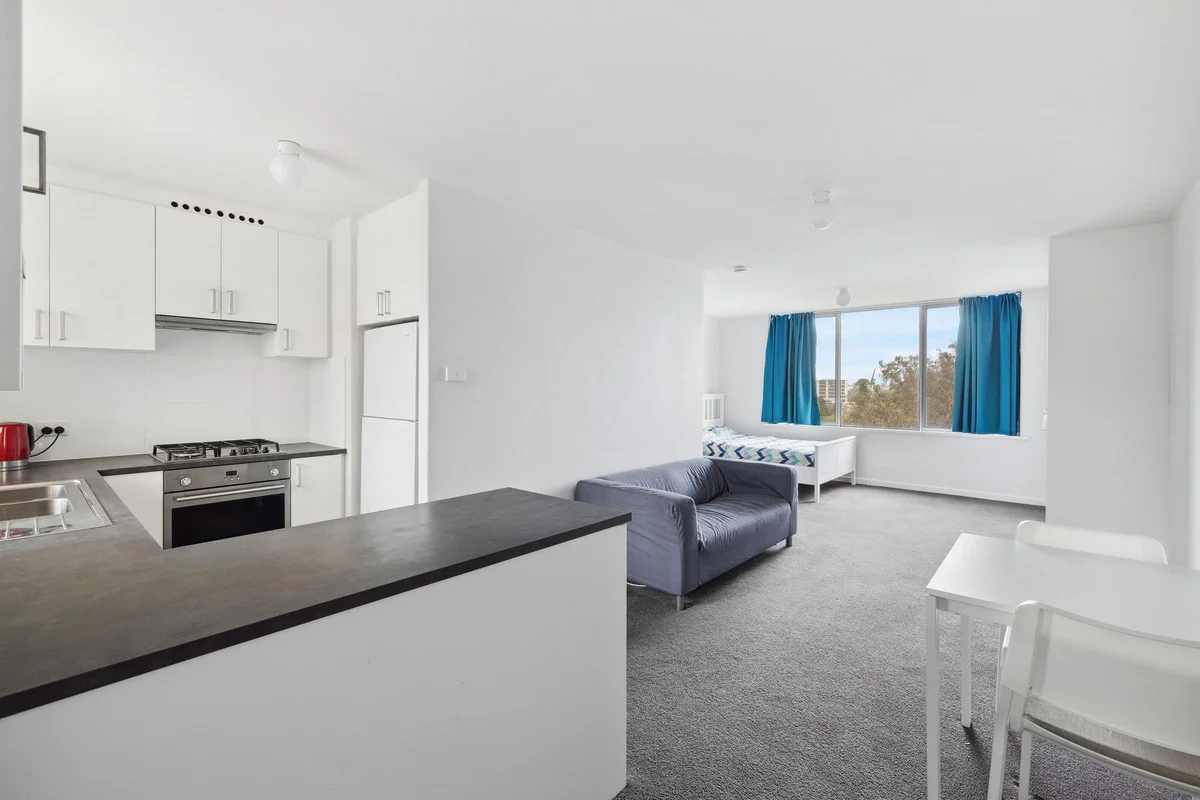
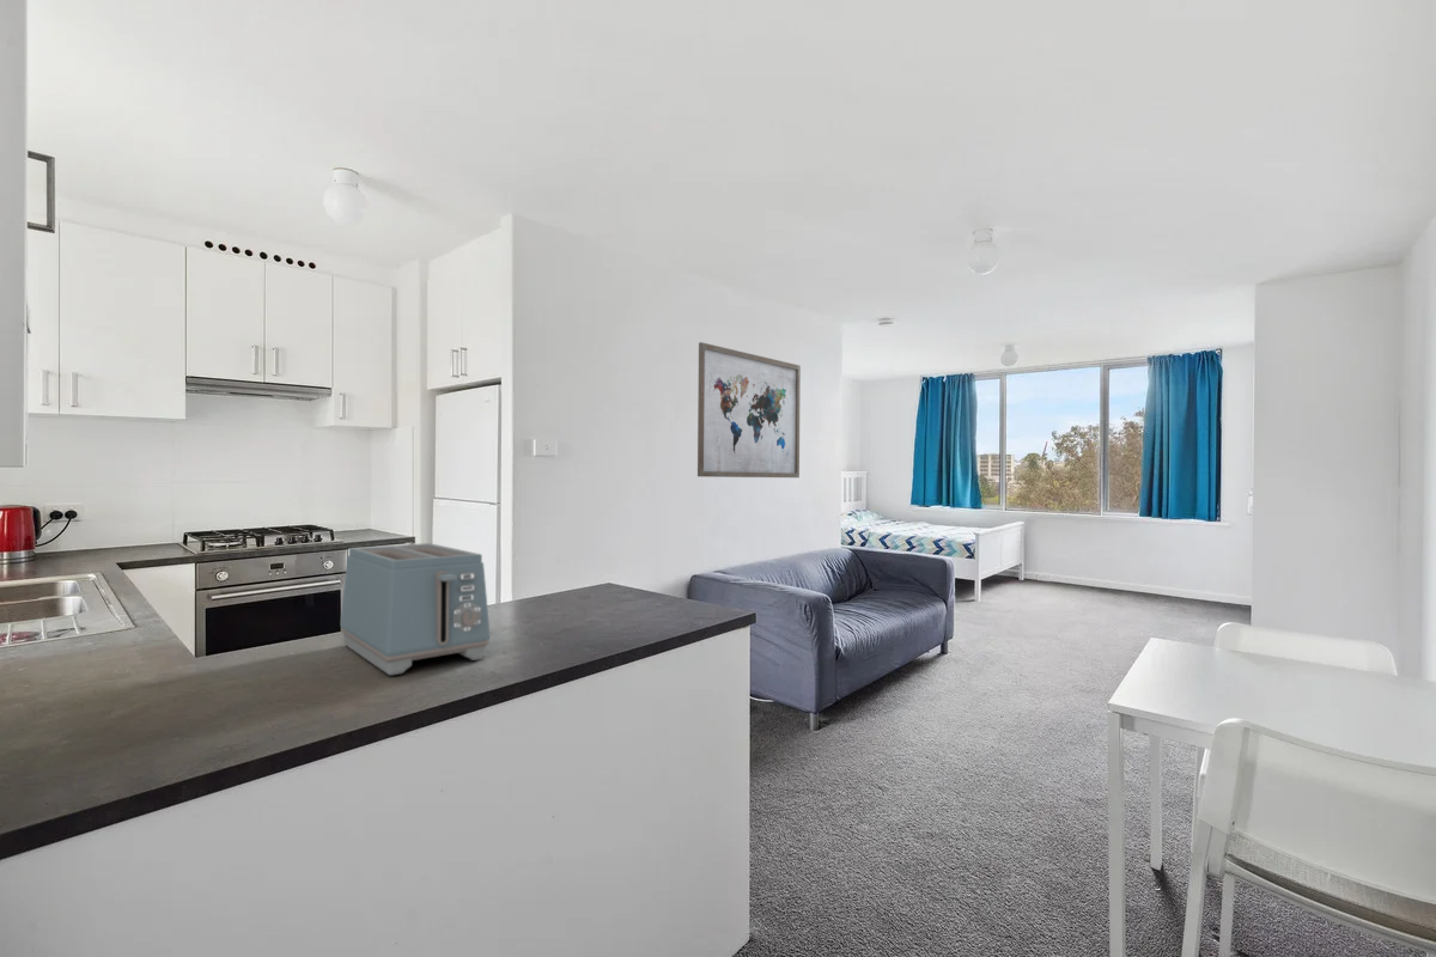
+ wall art (753, 415)
+ toaster (415, 602)
